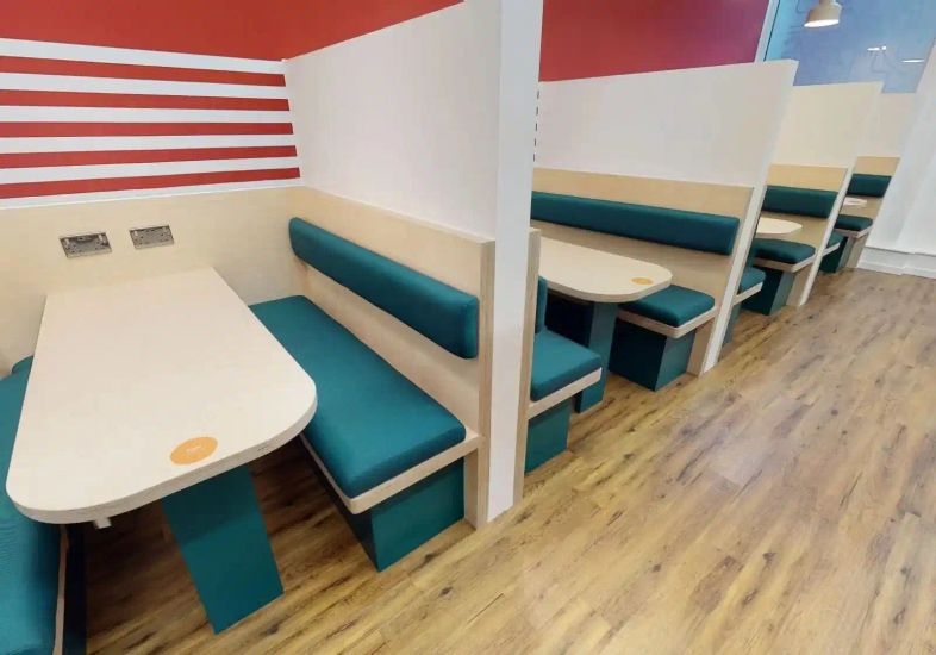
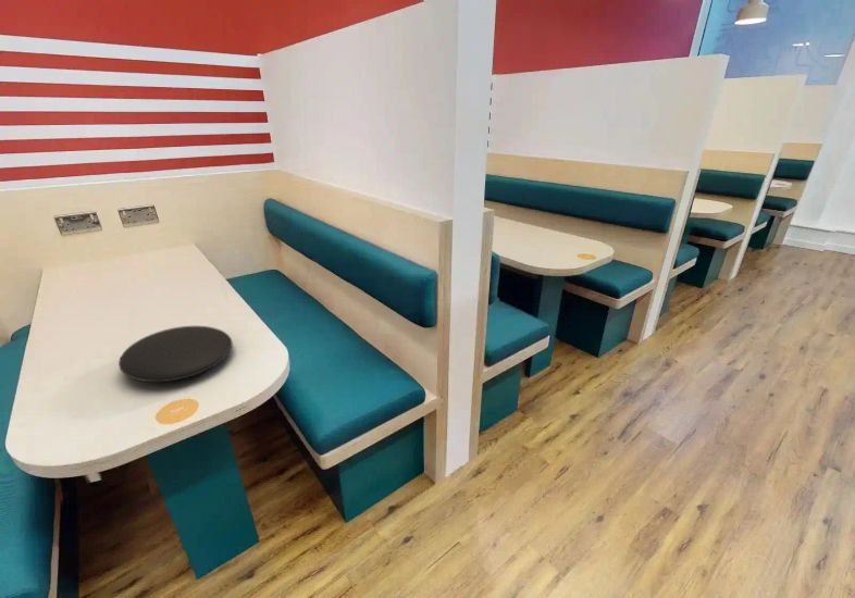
+ plate (177, 350)
